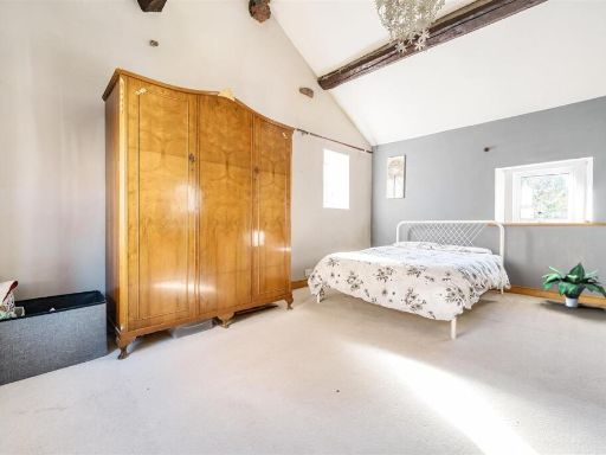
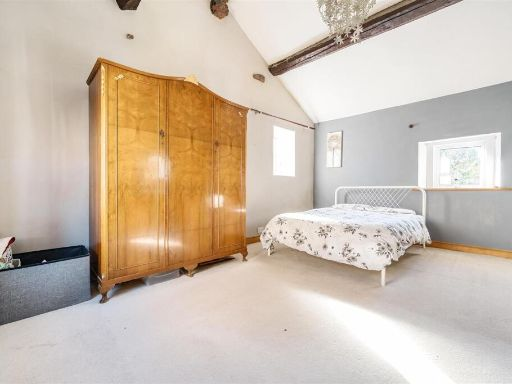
- potted plant (574, 284)
